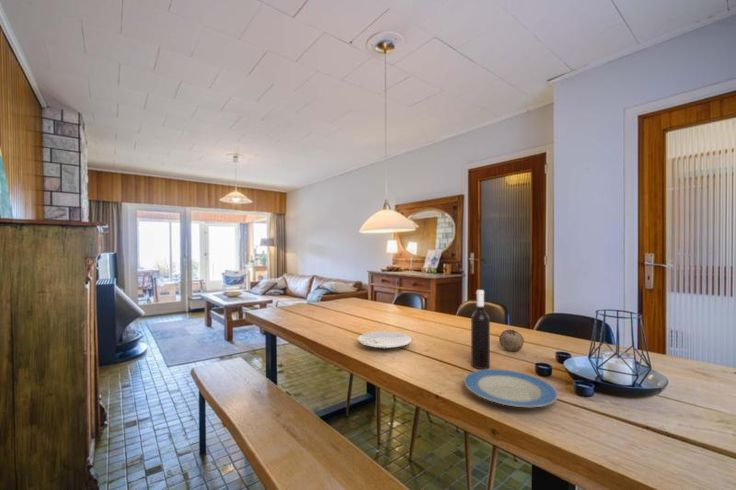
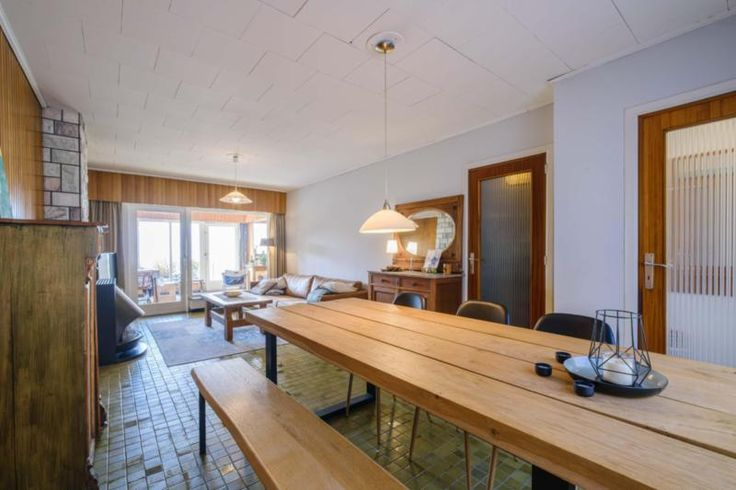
- plate (508, 390)
- wine bottle (480, 328)
- fruit (511, 339)
- plate (384, 342)
